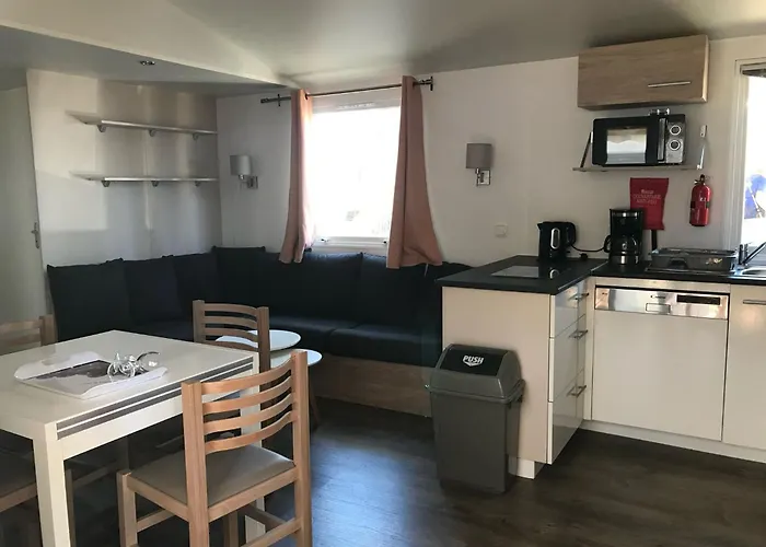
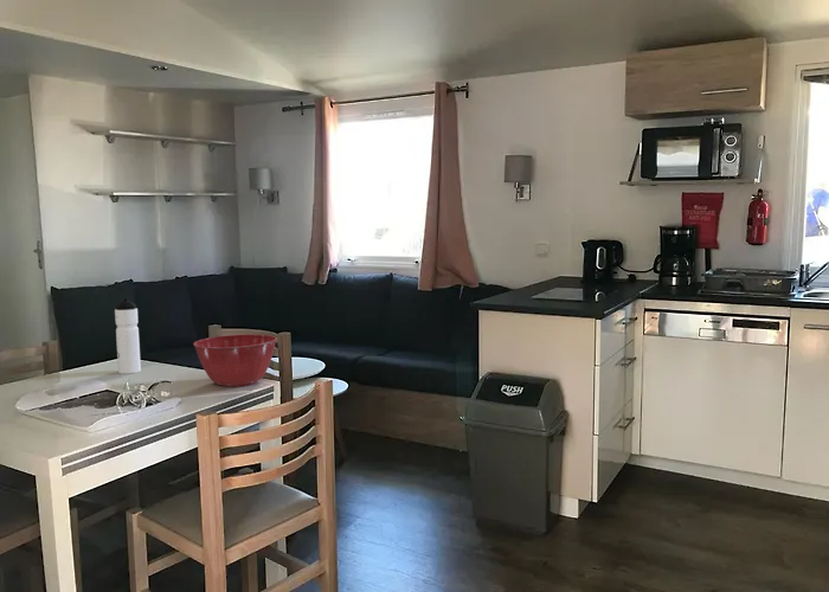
+ mixing bowl (236, 361)
+ water bottle (127, 335)
